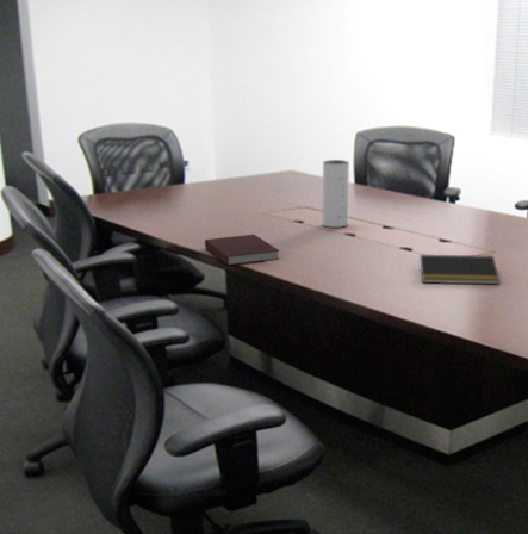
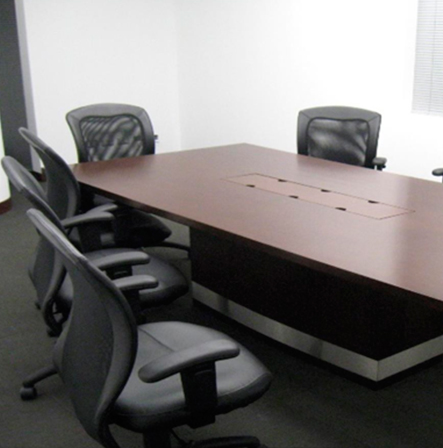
- notebook (241, 249)
- speaker (335, 193)
- notepad (458, 268)
